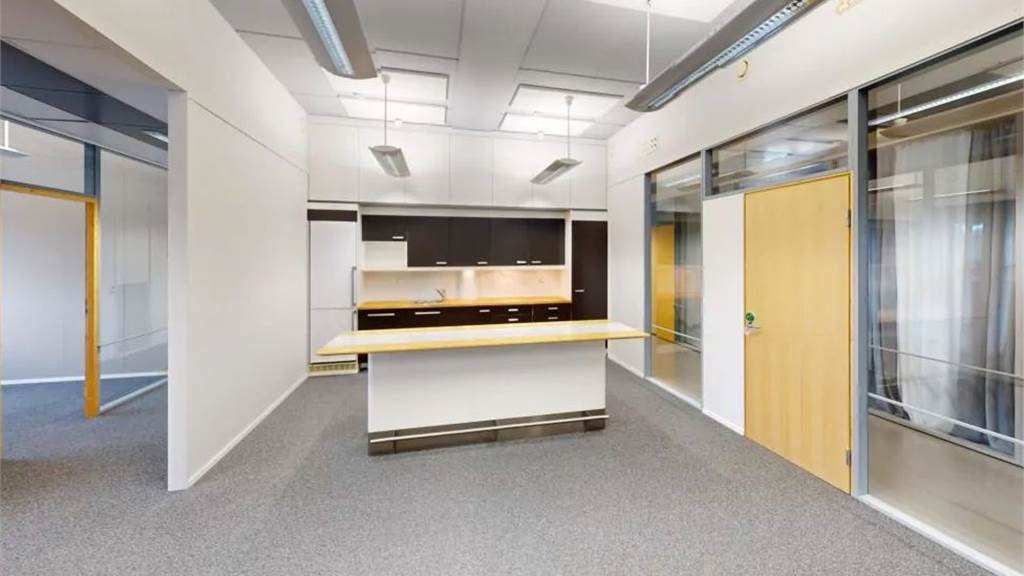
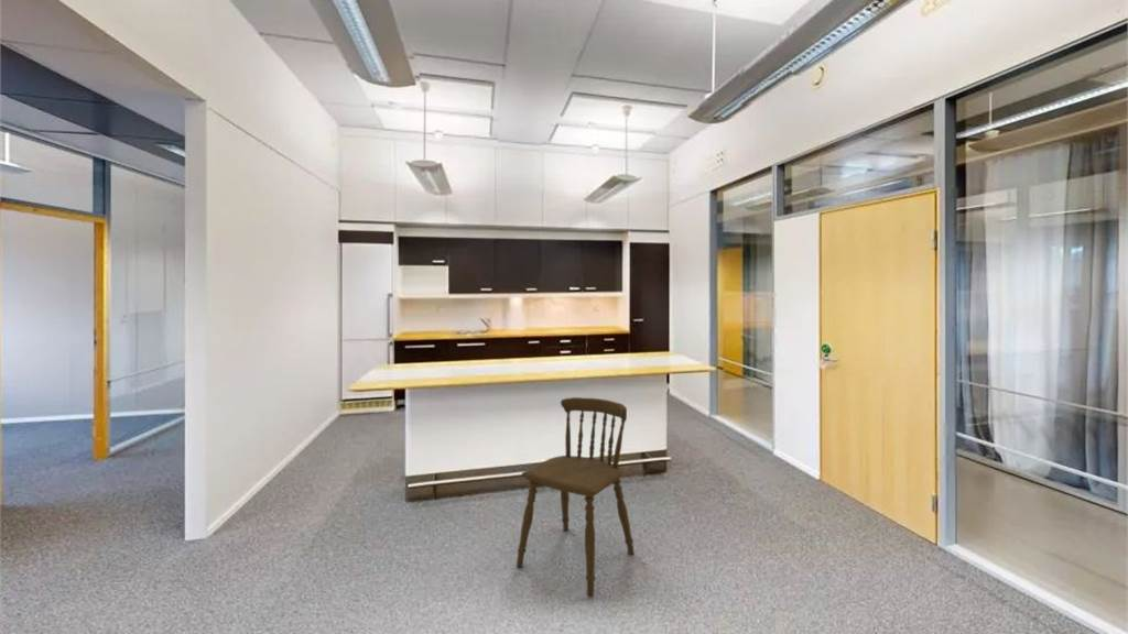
+ dining chair (576, 482)
